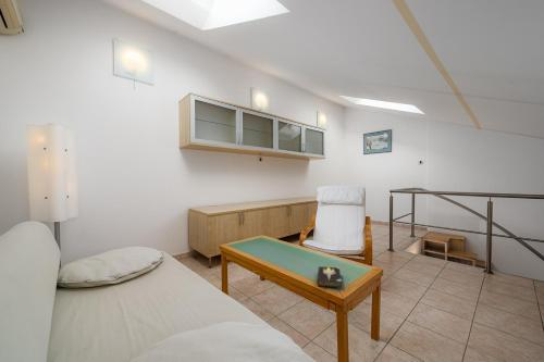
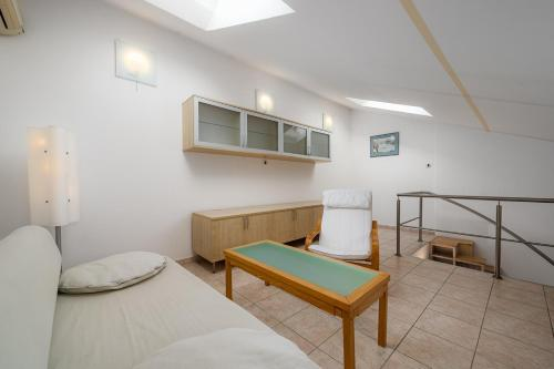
- hardback book (329, 275)
